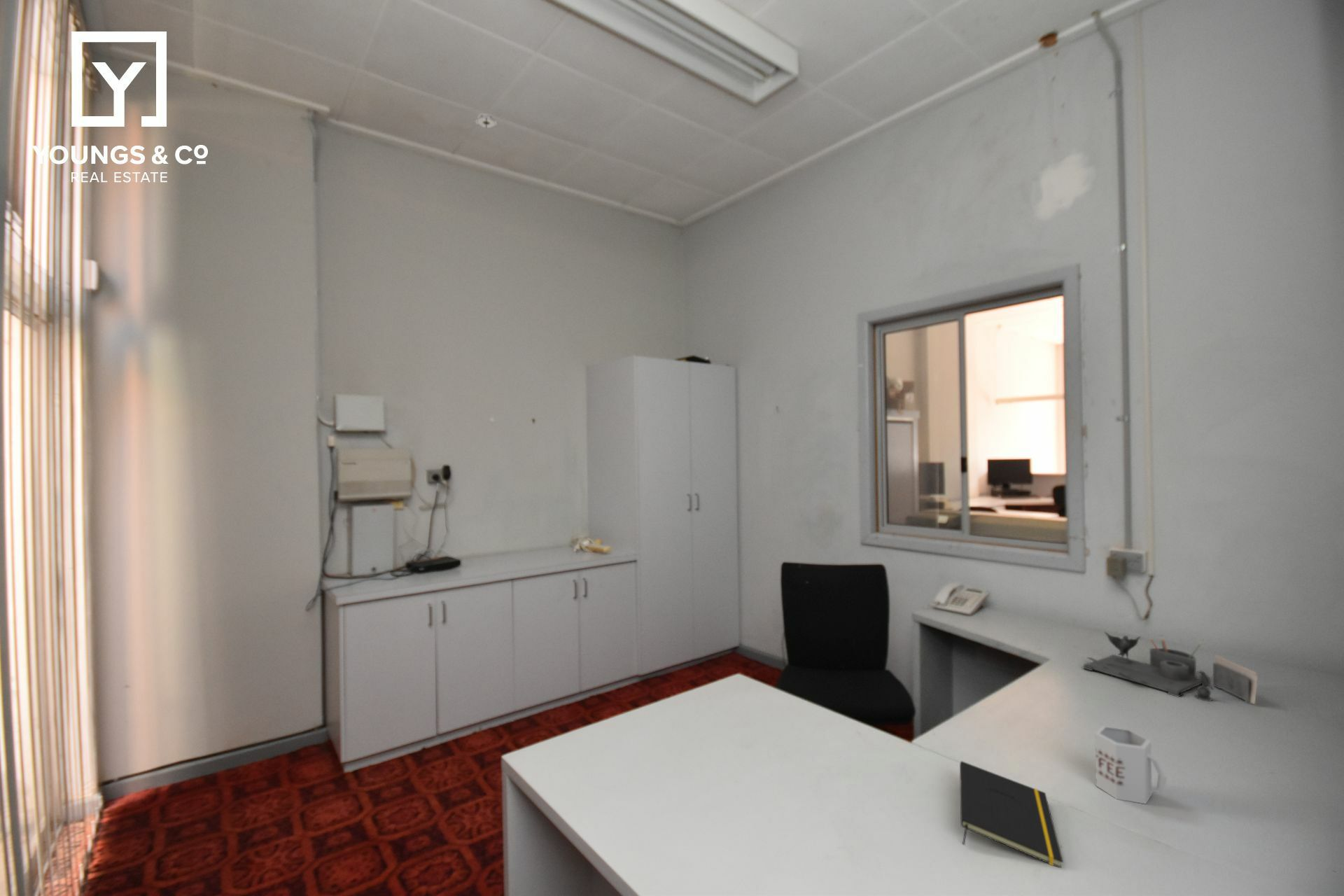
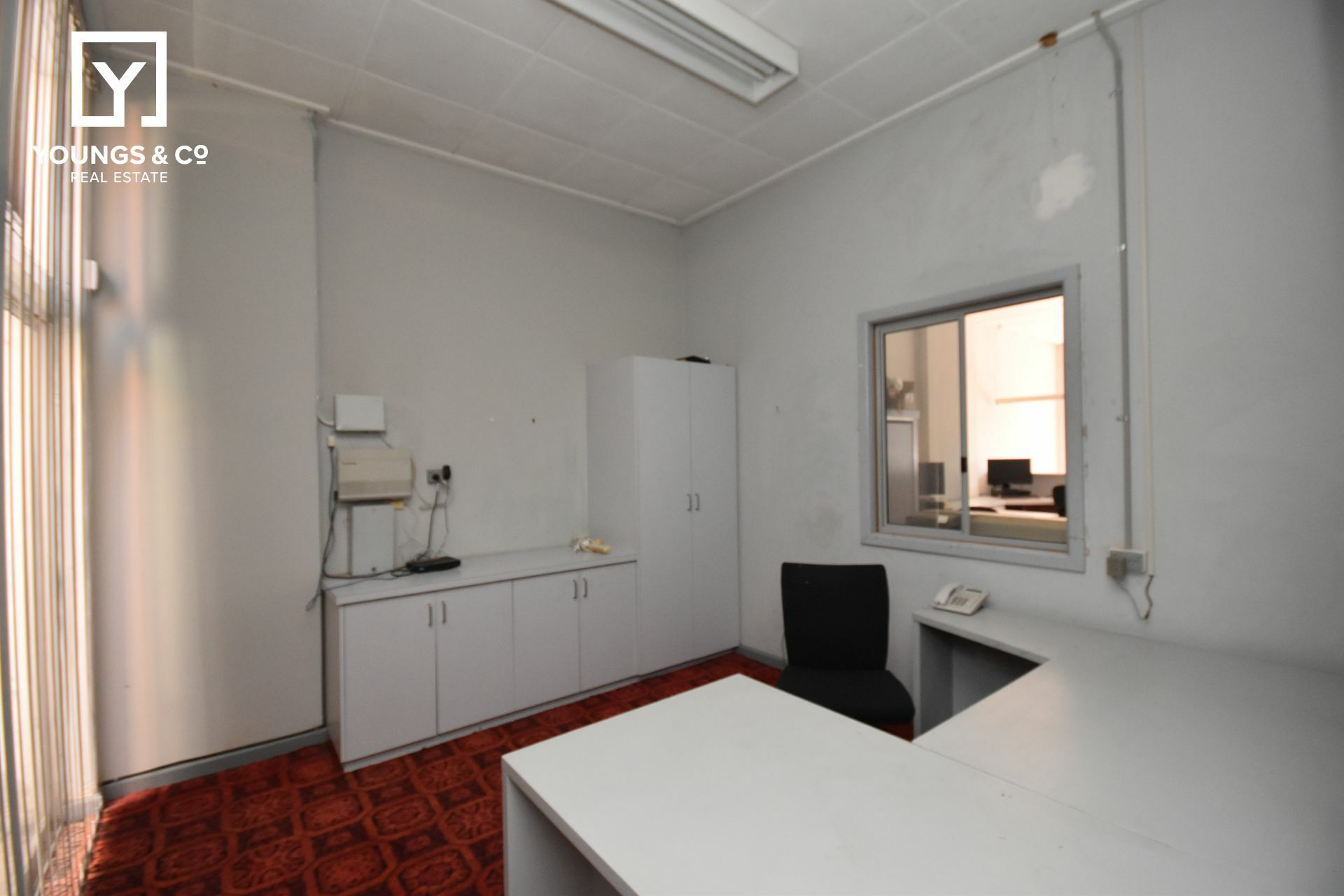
- mug (1126, 764)
- smoke detector (485, 120)
- notepad (1005, 808)
- desk organizer (1168, 660)
